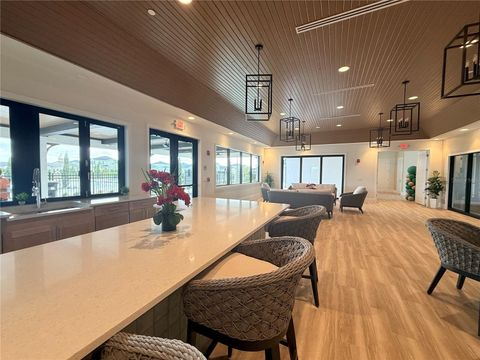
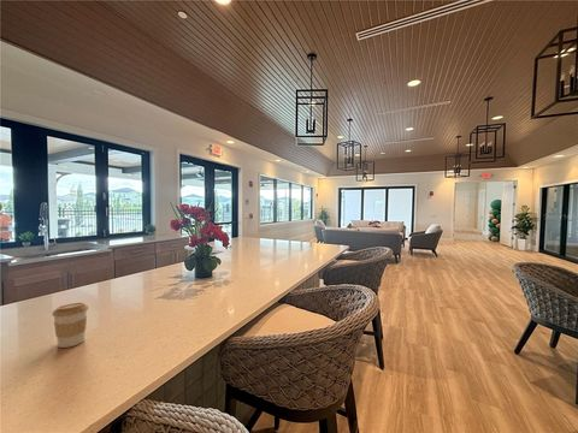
+ coffee cup (71, 322)
